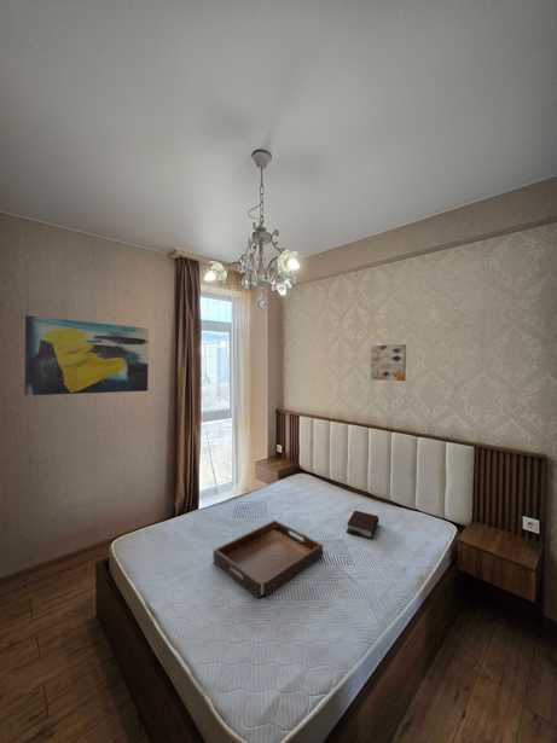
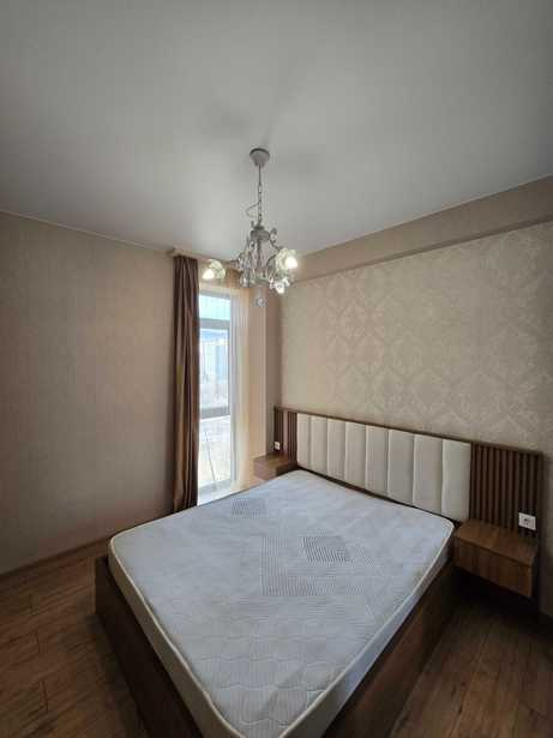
- wall art (93, 358)
- bible (362, 523)
- serving tray (268, 552)
- wall art (387, 362)
